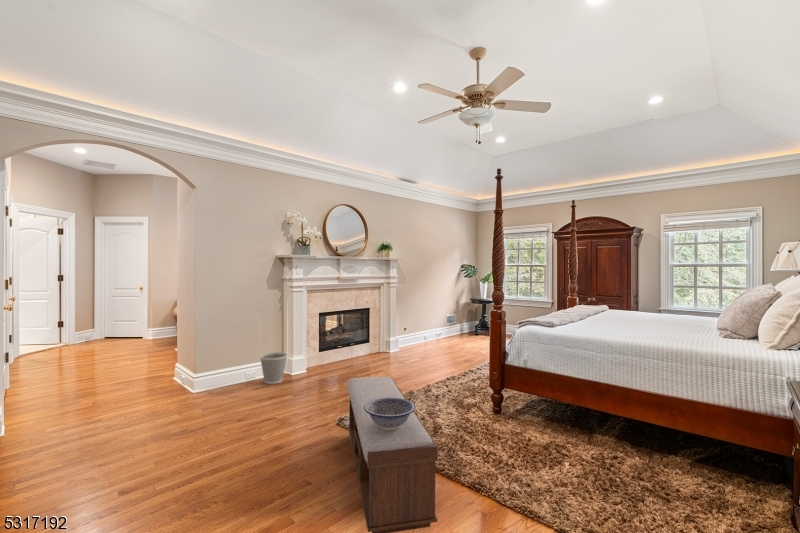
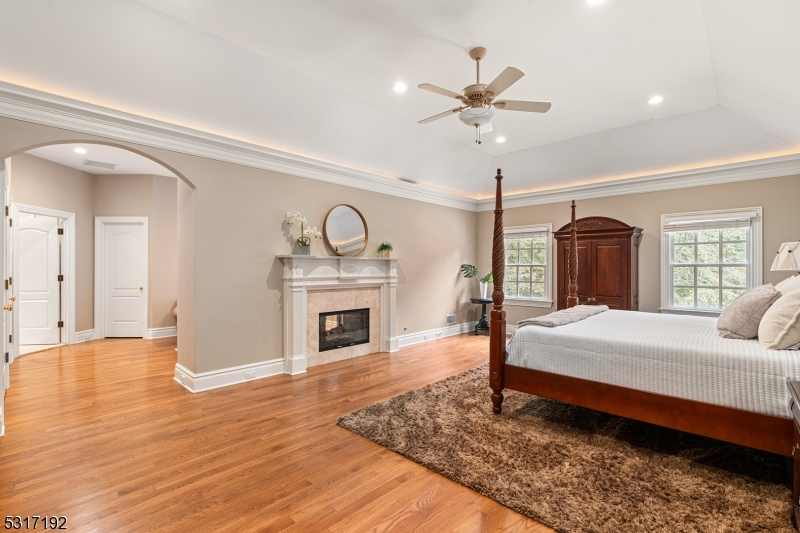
- decorative bowl (389, 415)
- wastebasket (273, 368)
- bench (381, 436)
